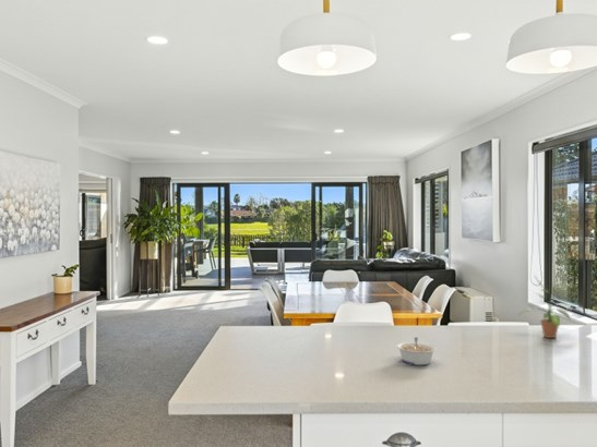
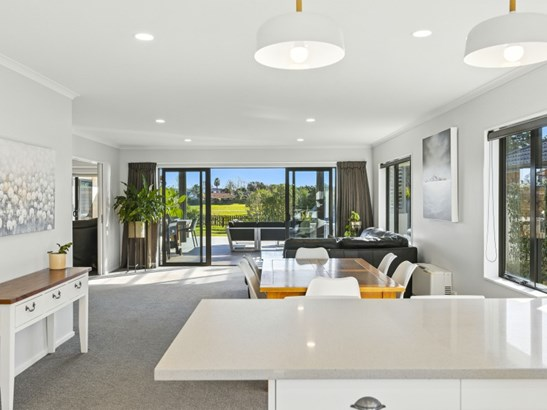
- potted plant (548, 303)
- legume (415, 352)
